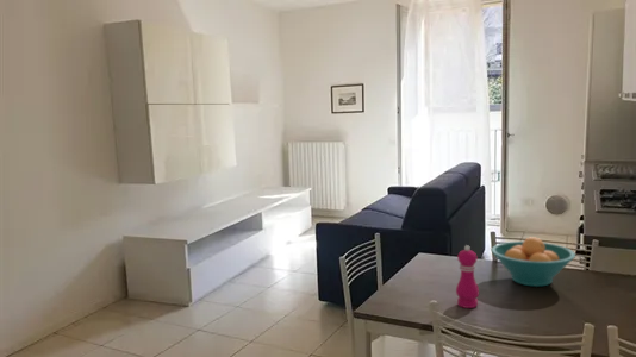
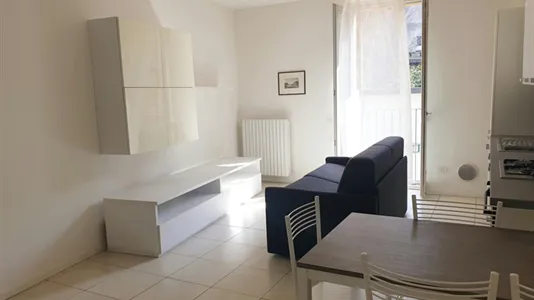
- fruit bowl (531, 258)
- pepper mill (467, 275)
